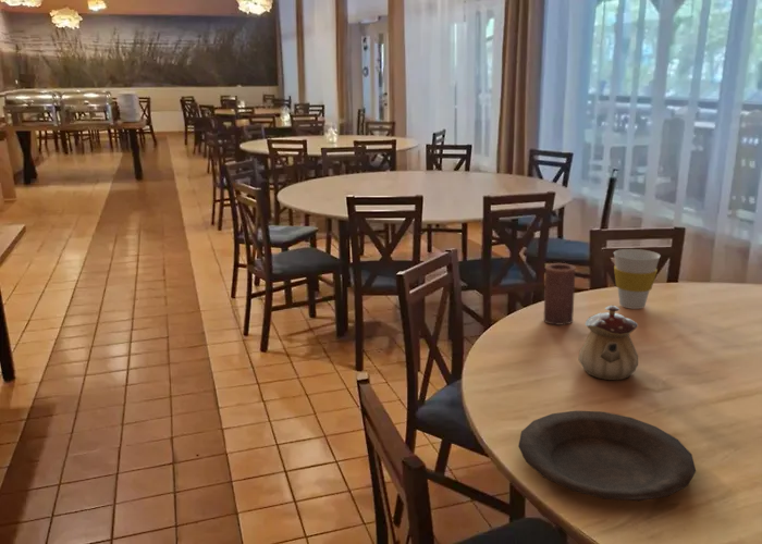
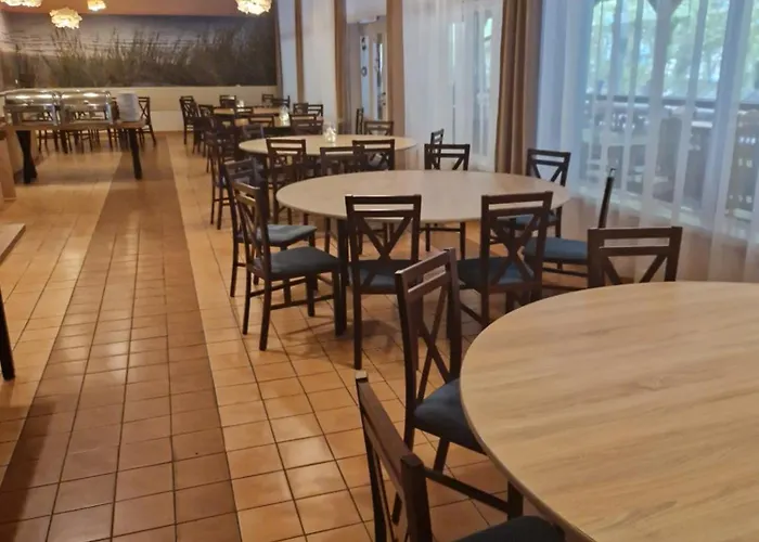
- candle (560, 294)
- teapot (610, 336)
- cup (634, 280)
- plate (603, 456)
